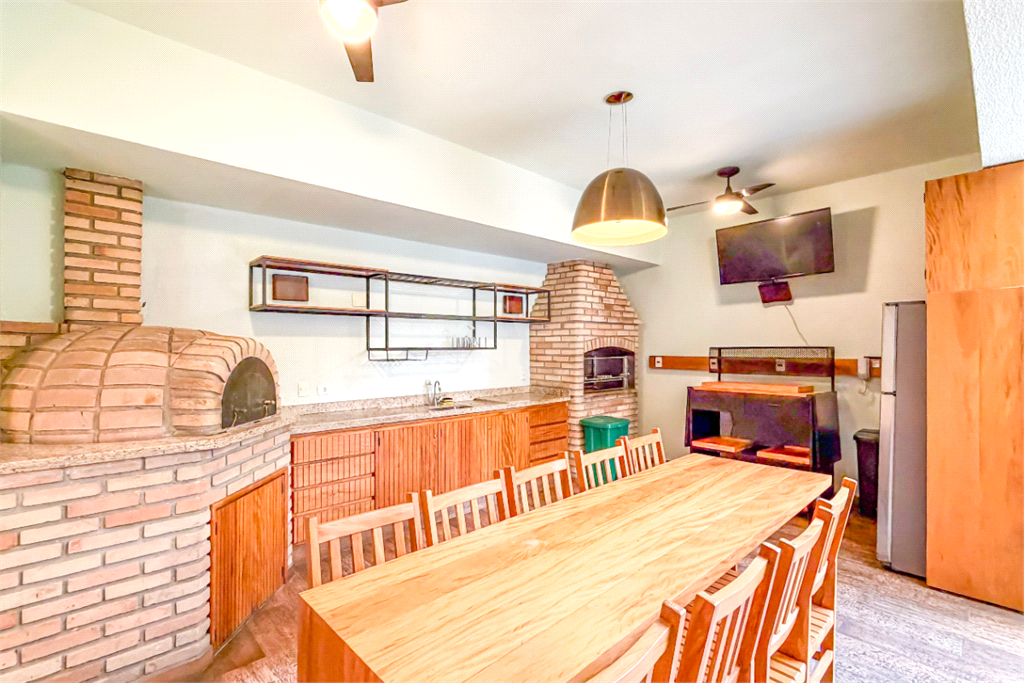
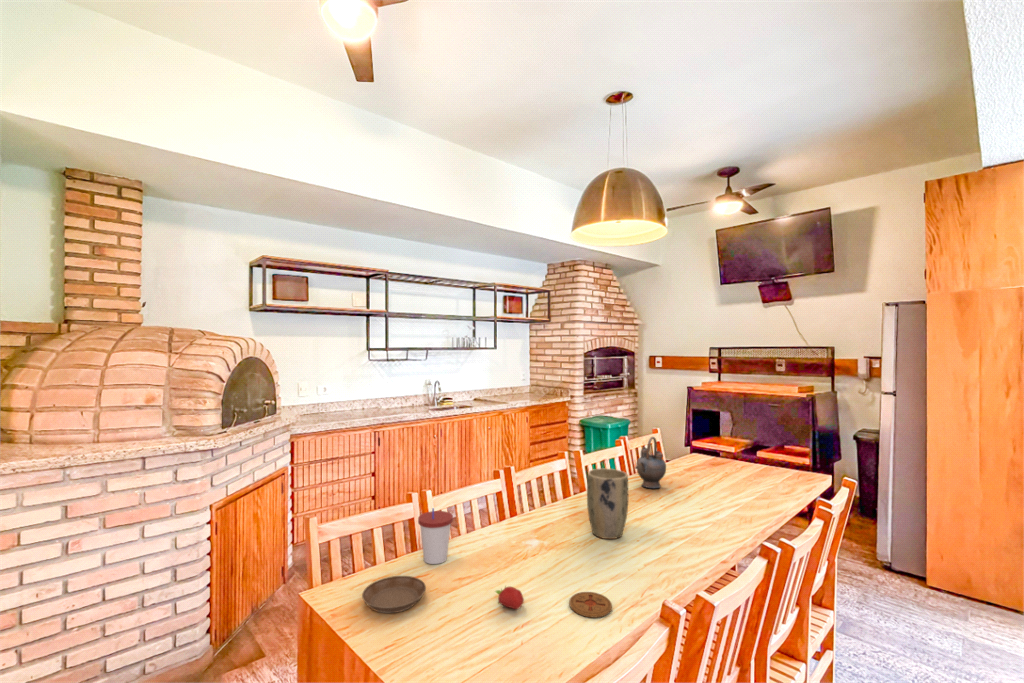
+ saucer (394, 595)
+ fruit (510, 597)
+ cup (435, 532)
+ coaster (590, 604)
+ plant pot (607, 503)
+ teapot (649, 462)
